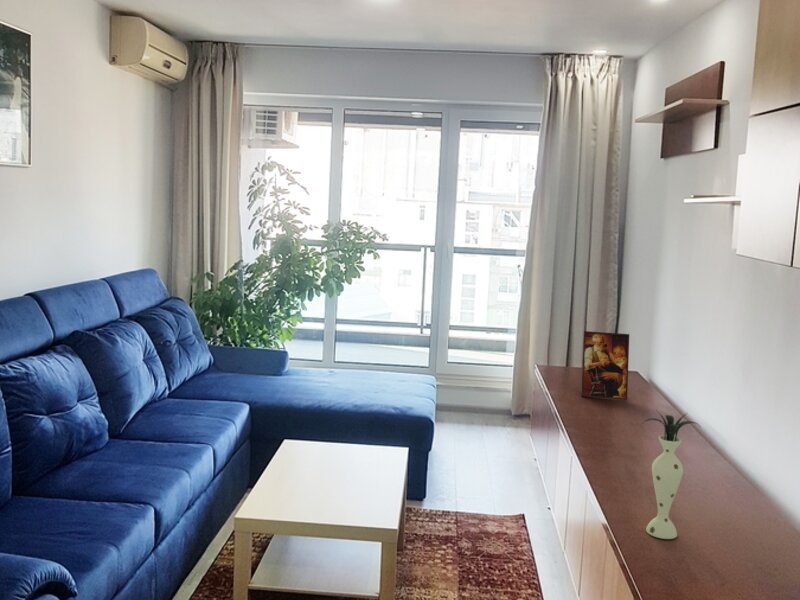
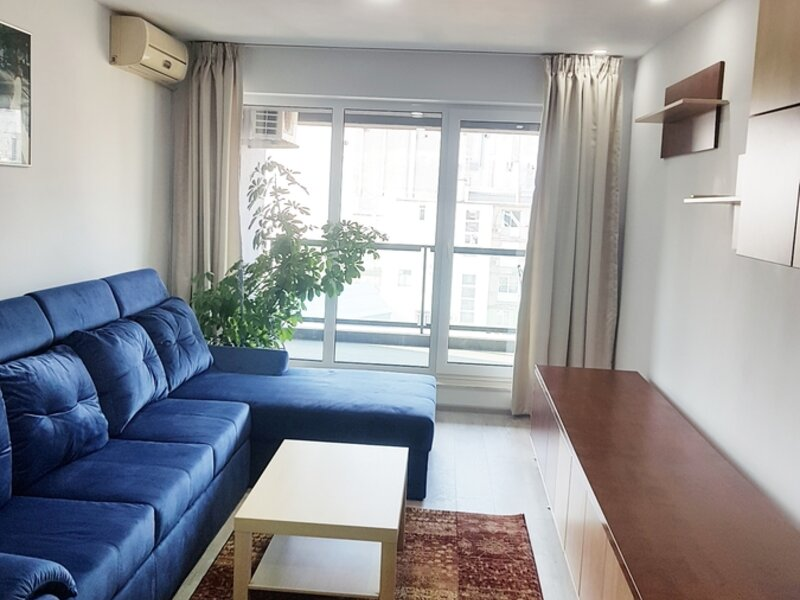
- picture frame (605, 365)
- vase (666, 472)
